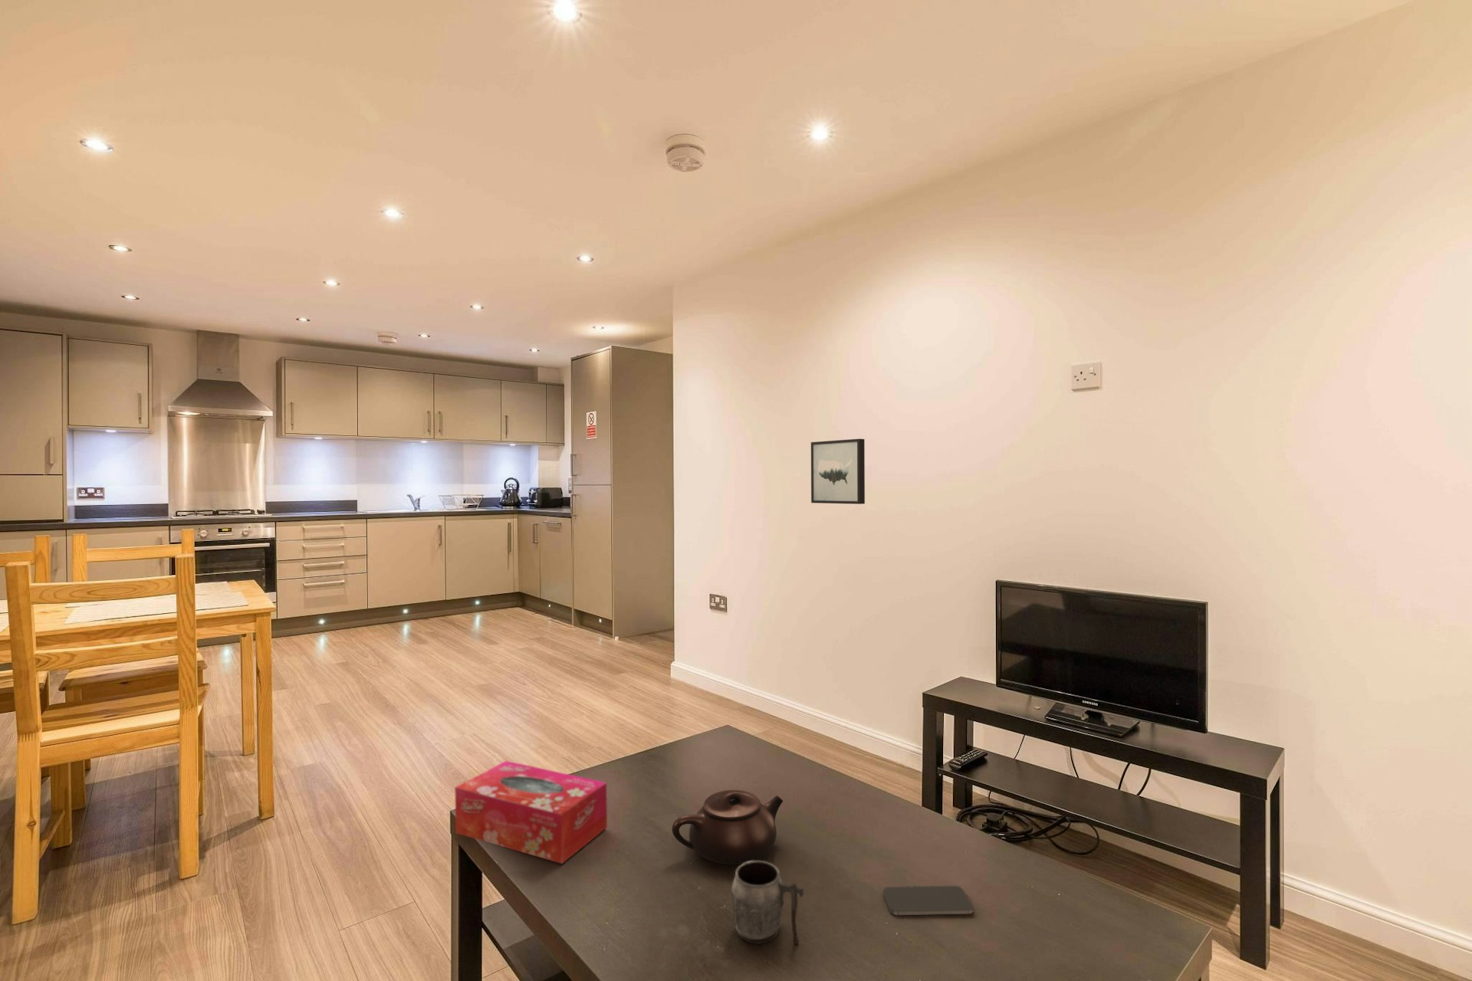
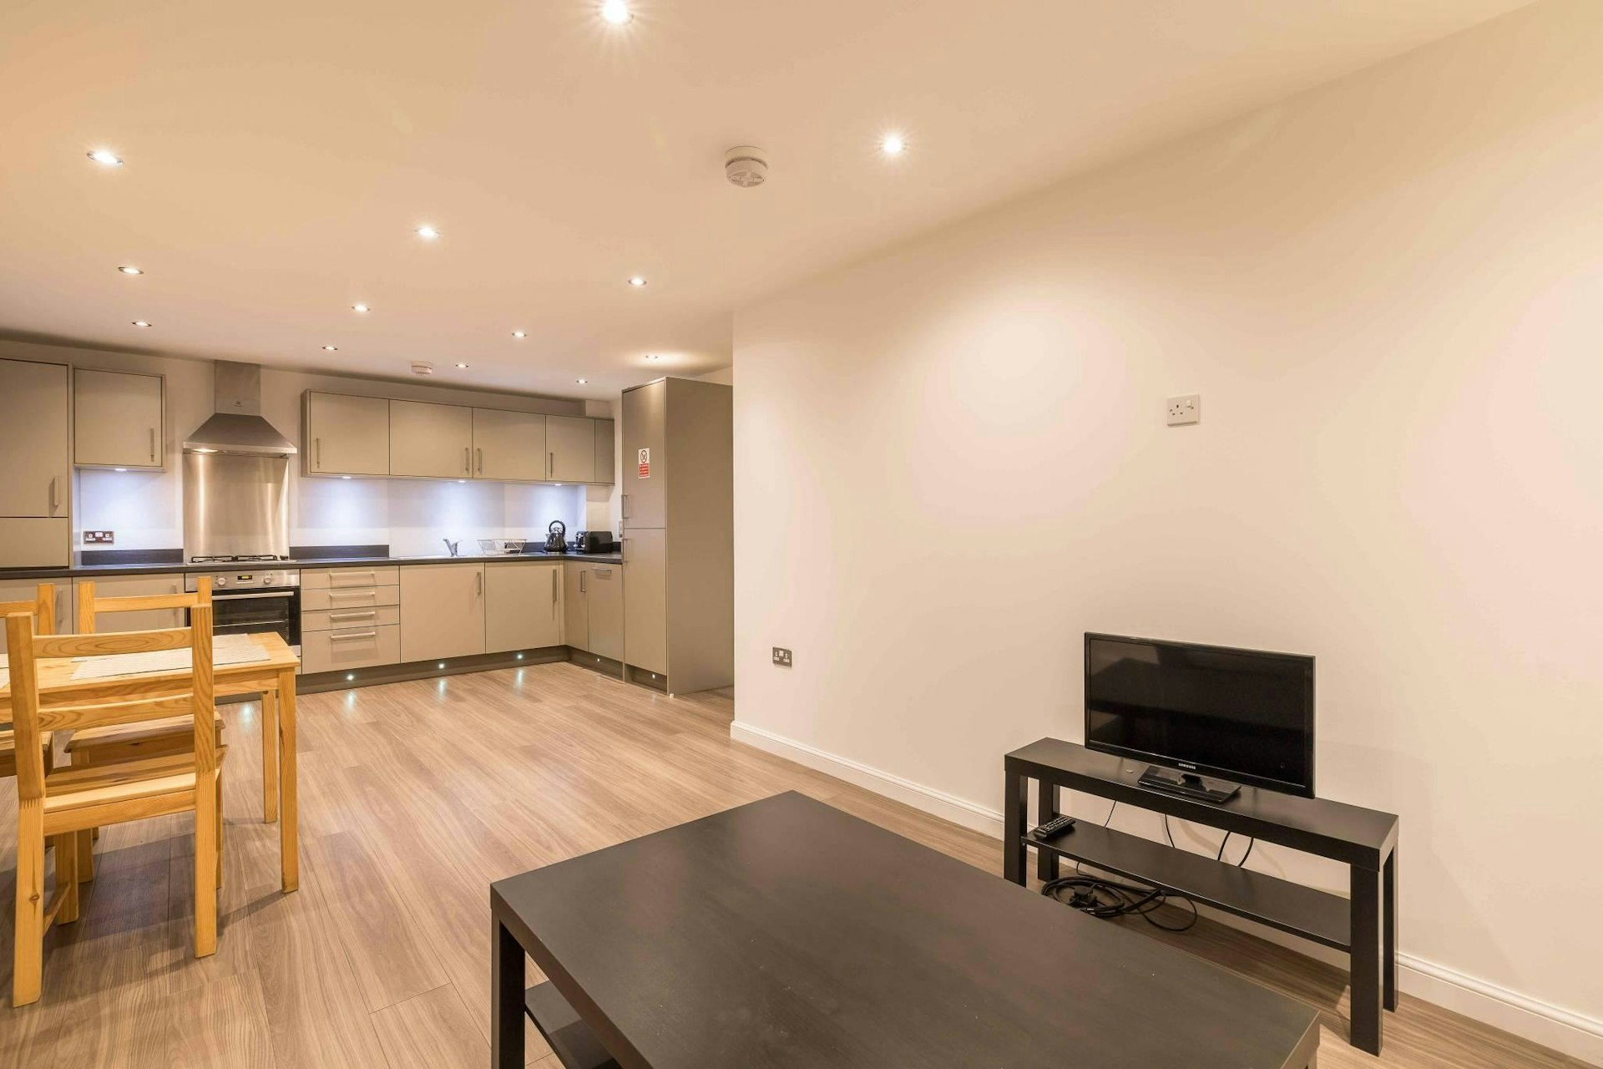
- tissue box (531, 807)
- smartphone (927, 900)
- wall art (837, 471)
- mug (768, 903)
- teapot (729, 819)
